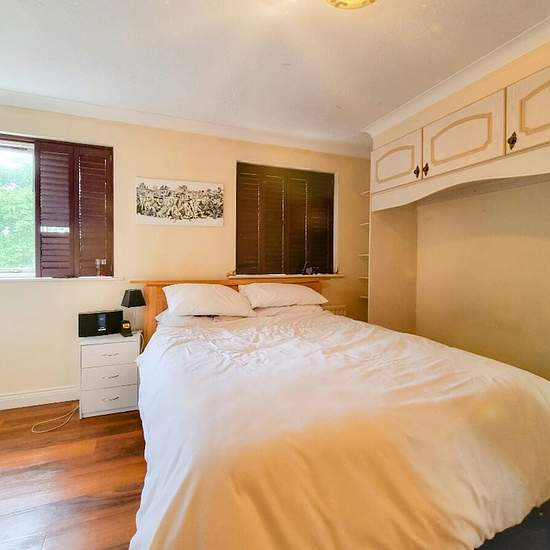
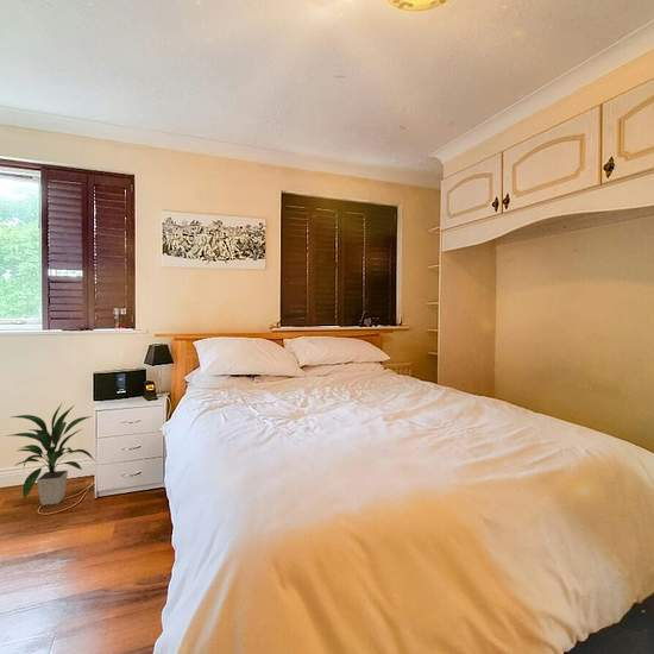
+ indoor plant (49, 453)
